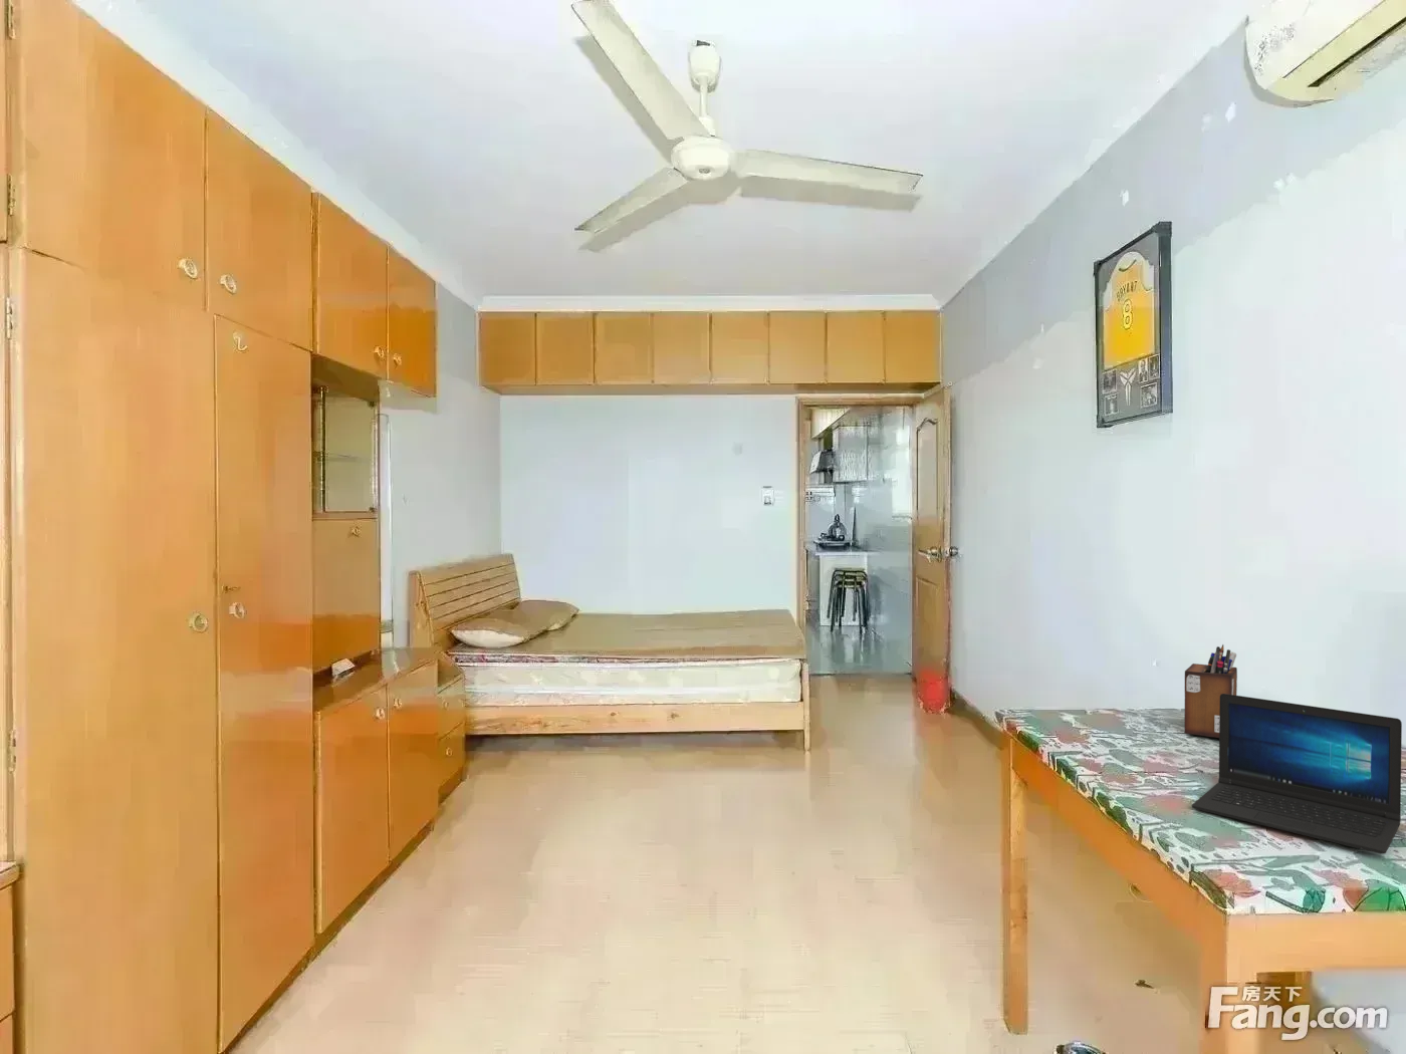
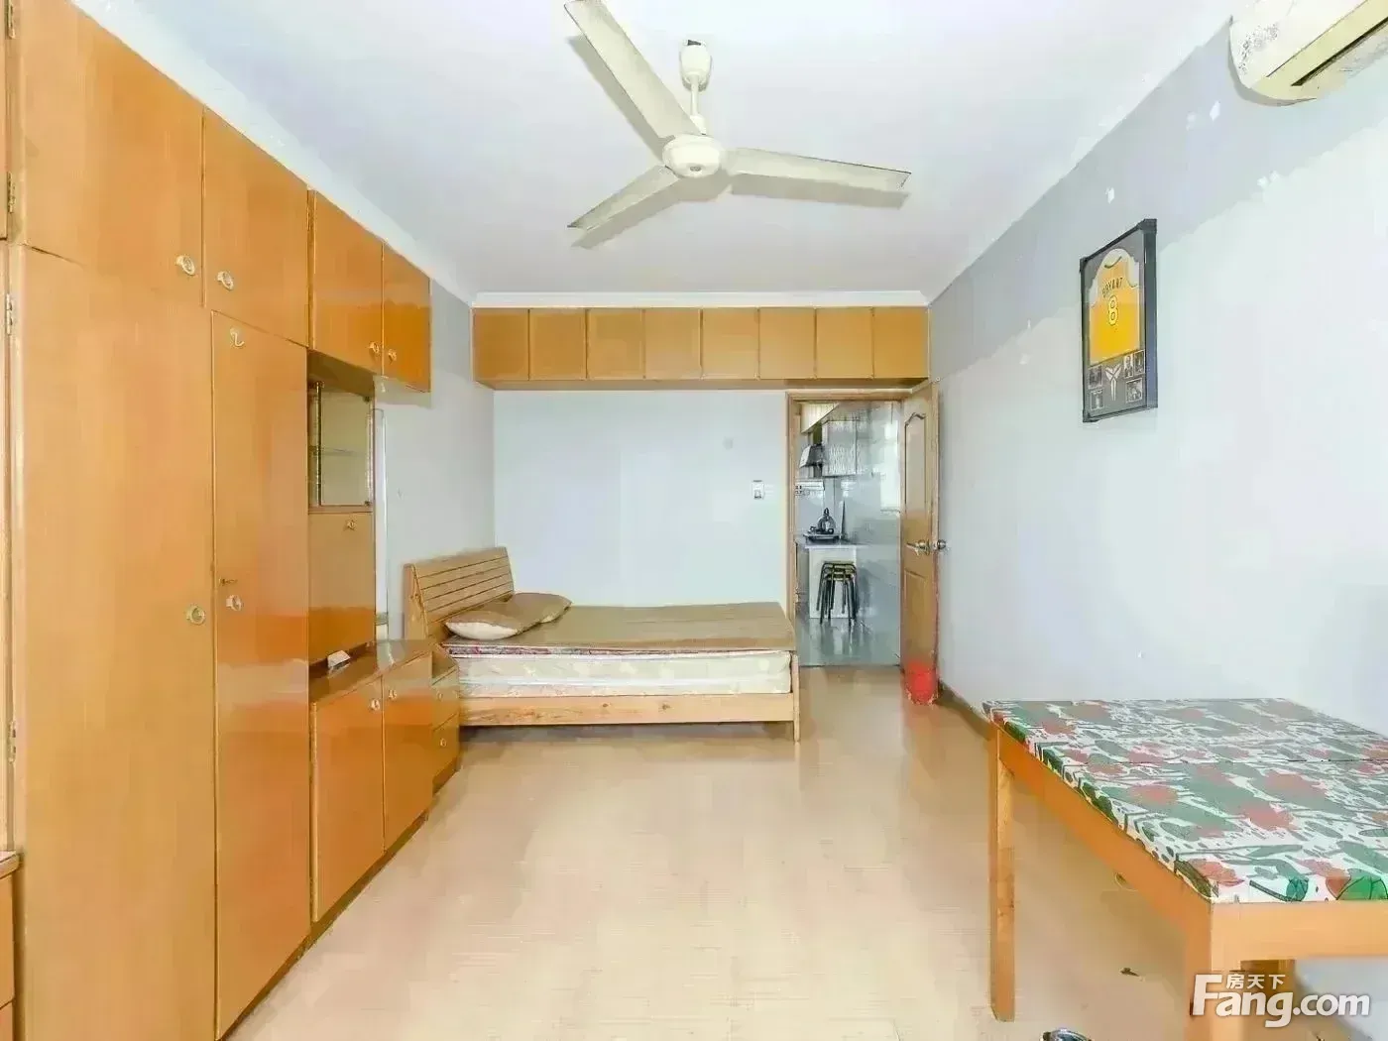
- desk organizer (1210, 688)
- laptop (1293, 765)
